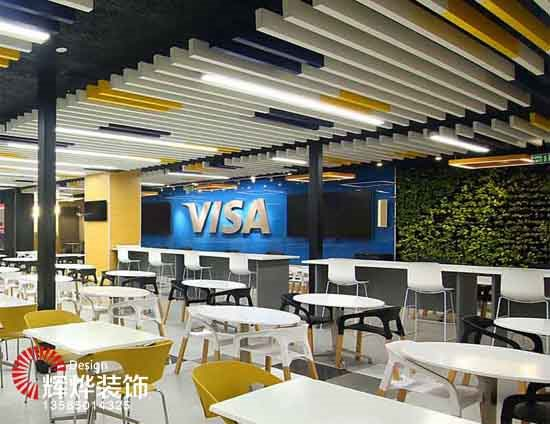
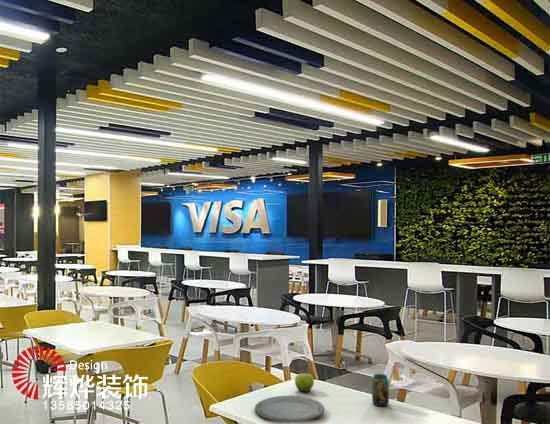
+ fruit (304, 381)
+ beverage can (380, 389)
+ plate (289, 409)
